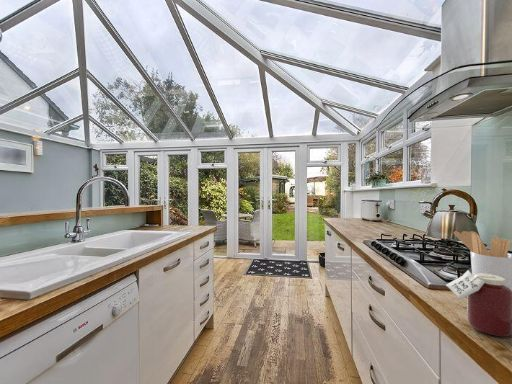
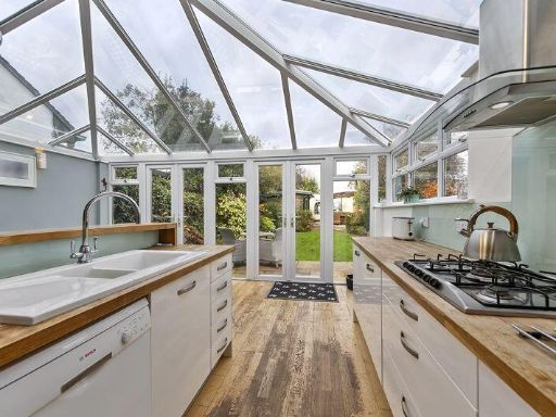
- jar (480, 301)
- utensil holder (482, 261)
